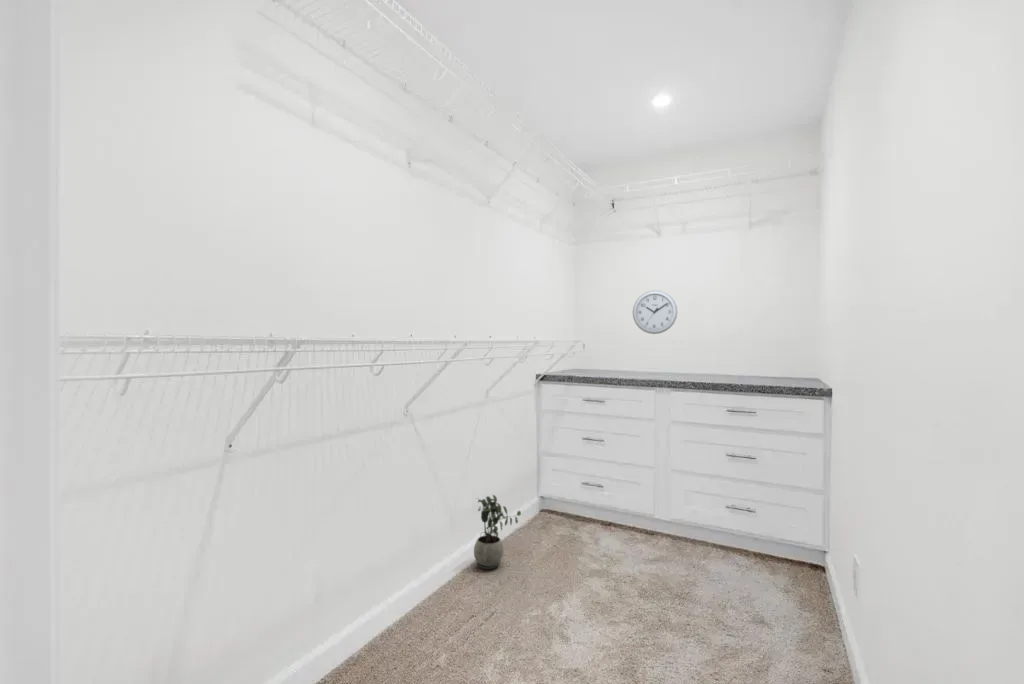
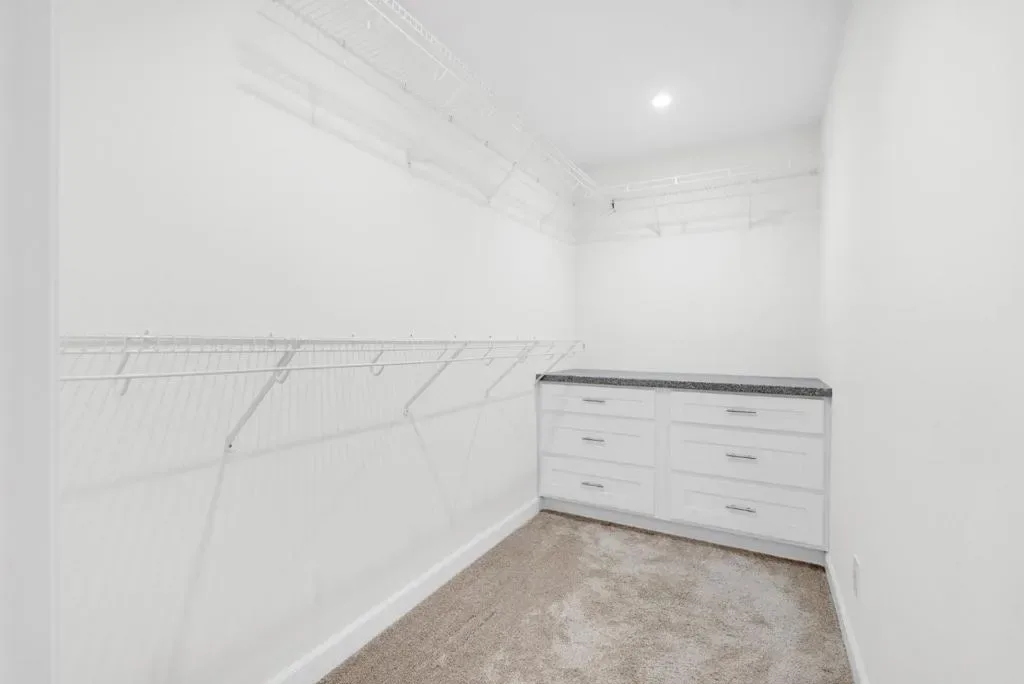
- potted plant (495, 528)
- wall clock (654, 312)
